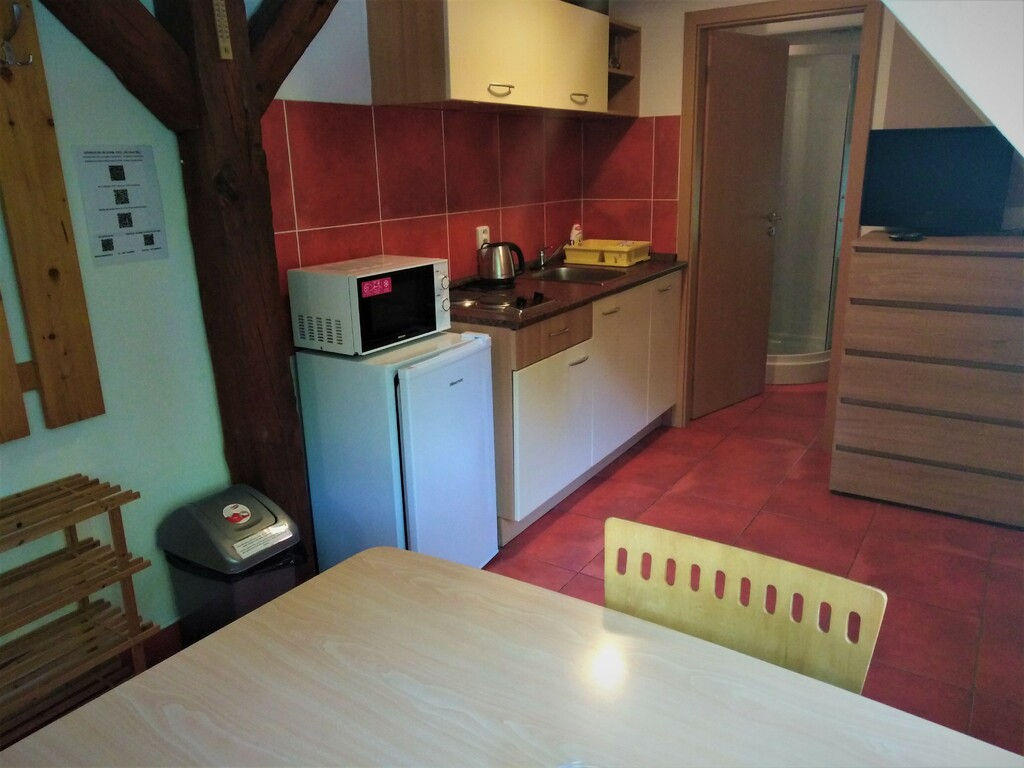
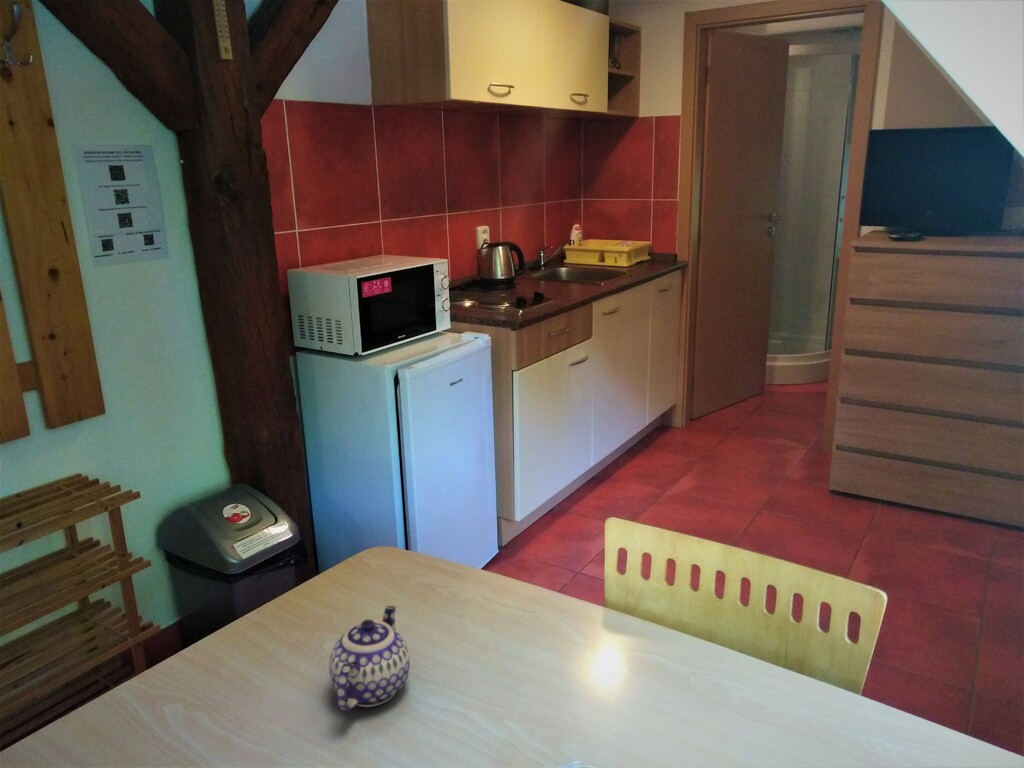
+ teapot (369, 656)
